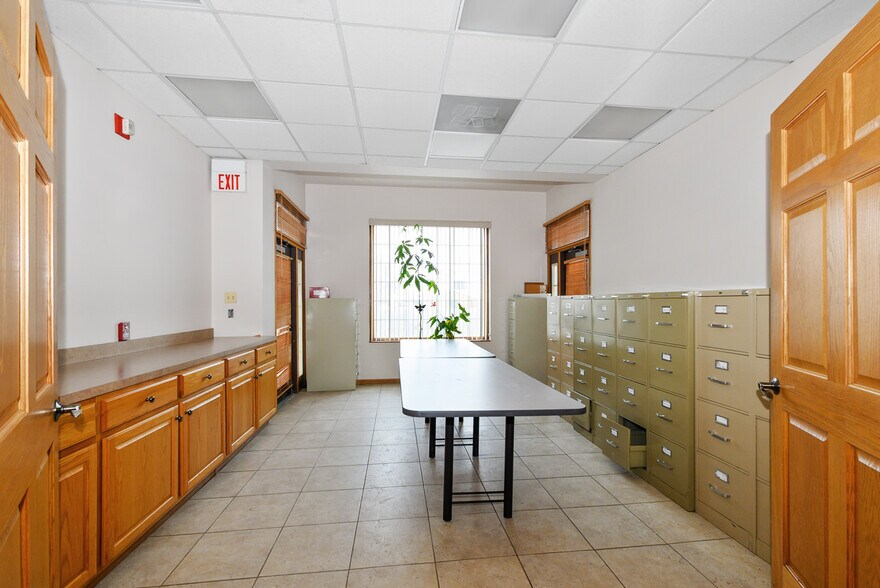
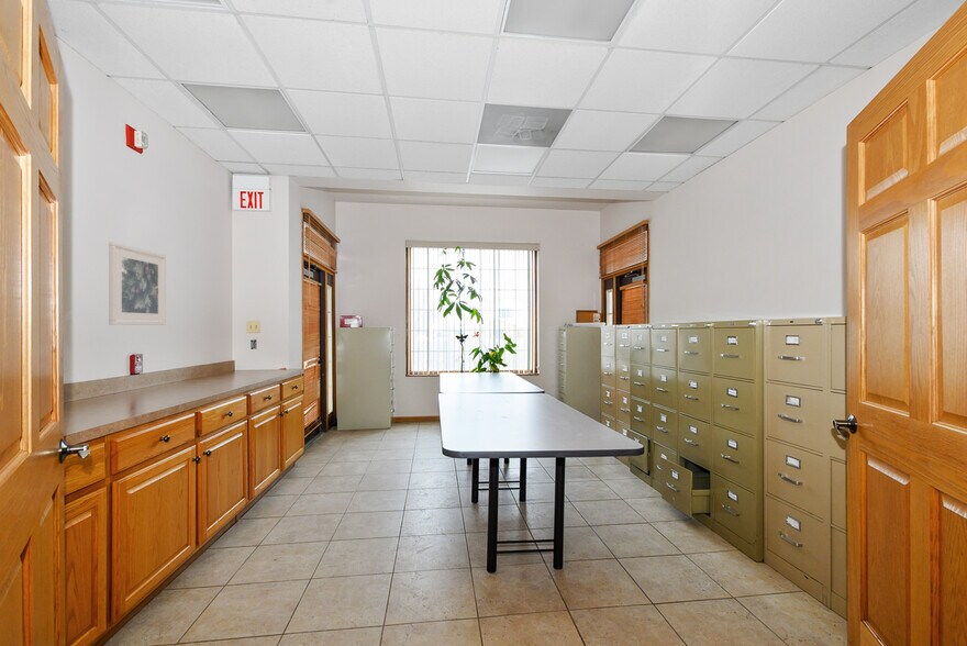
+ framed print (140, 287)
